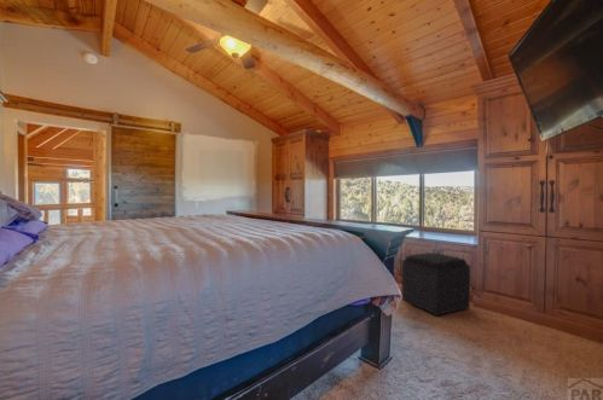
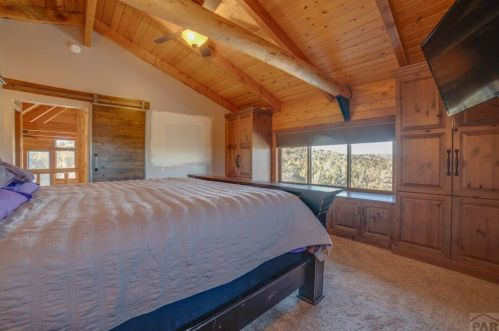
- ottoman (434, 279)
